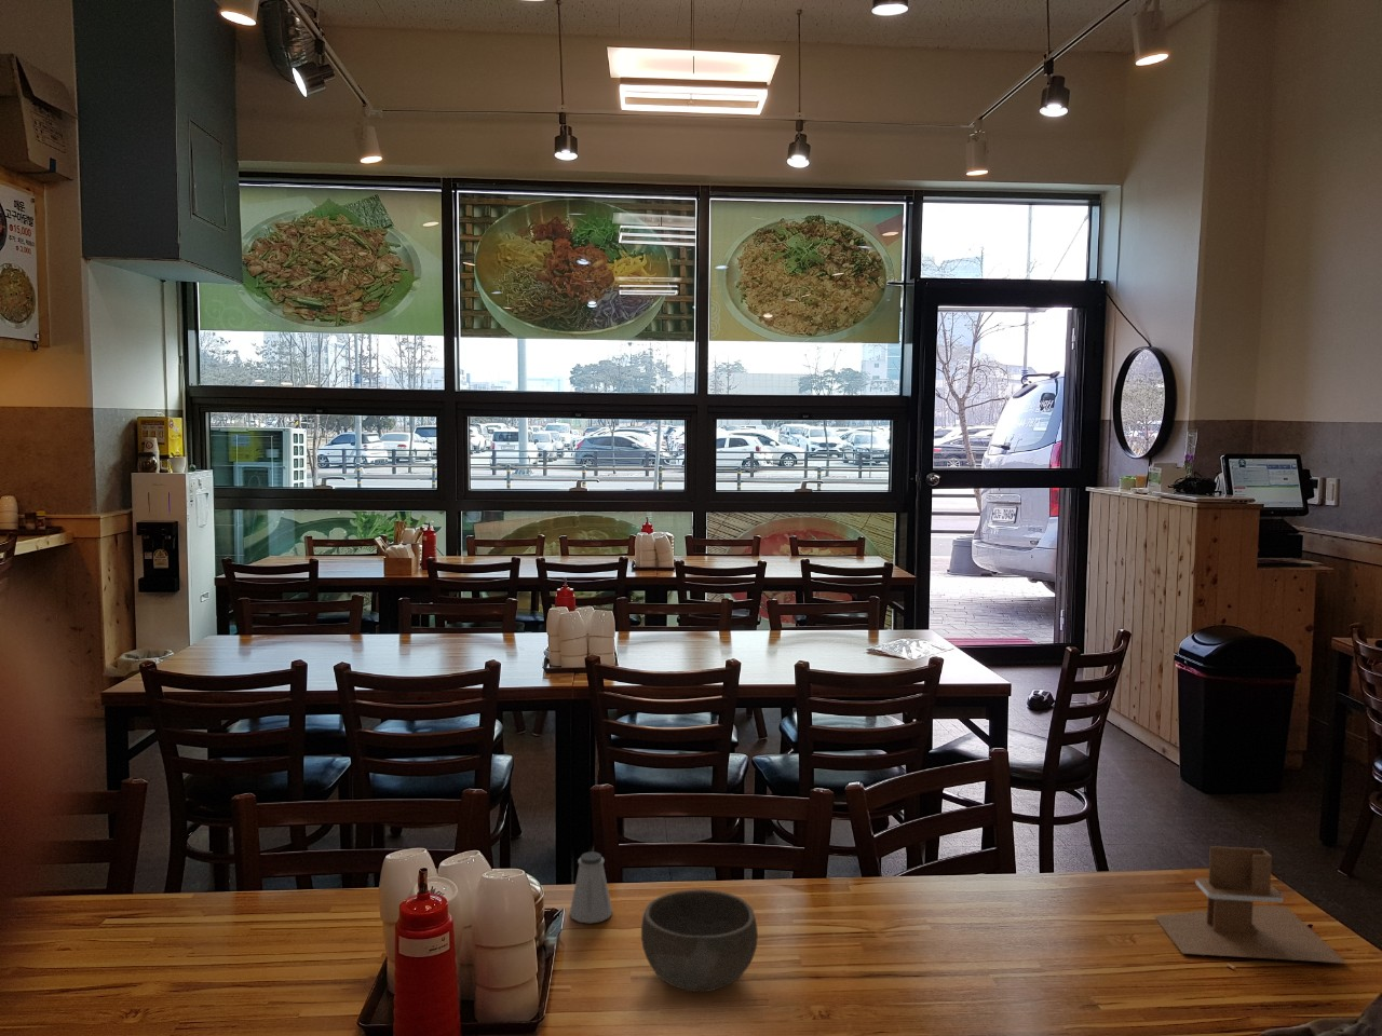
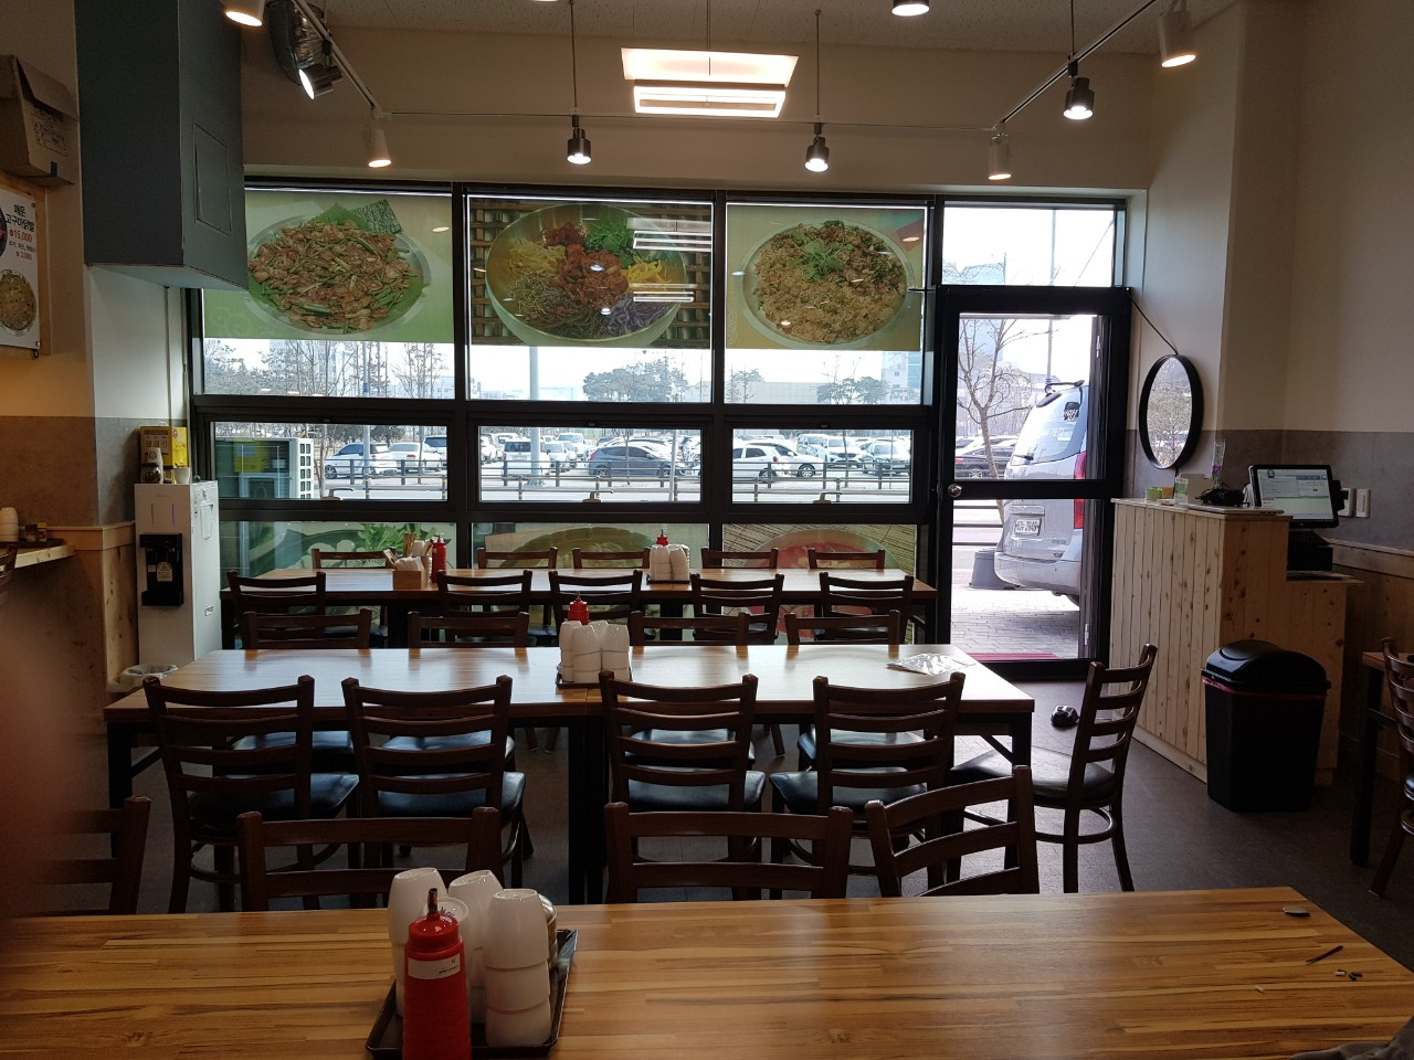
- napkin holder (1238, 889)
- saltshaker (591, 884)
- bowl (699, 942)
